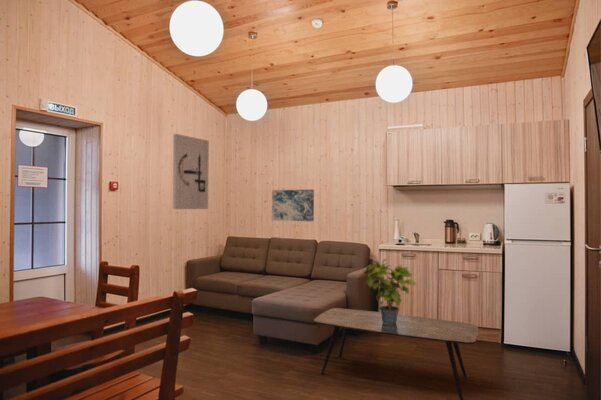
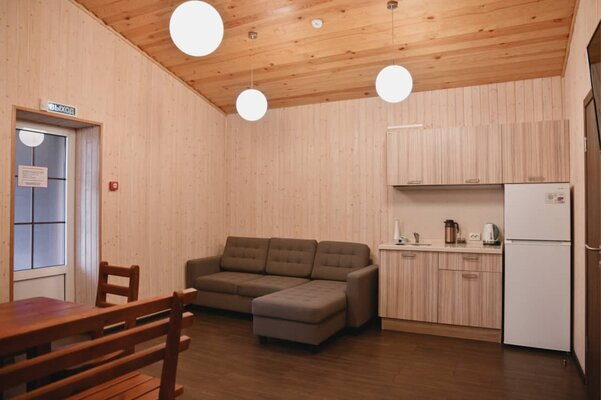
- coffee table (395, 335)
- potted plant (386, 290)
- wall art (292, 205)
- wall art (191, 173)
